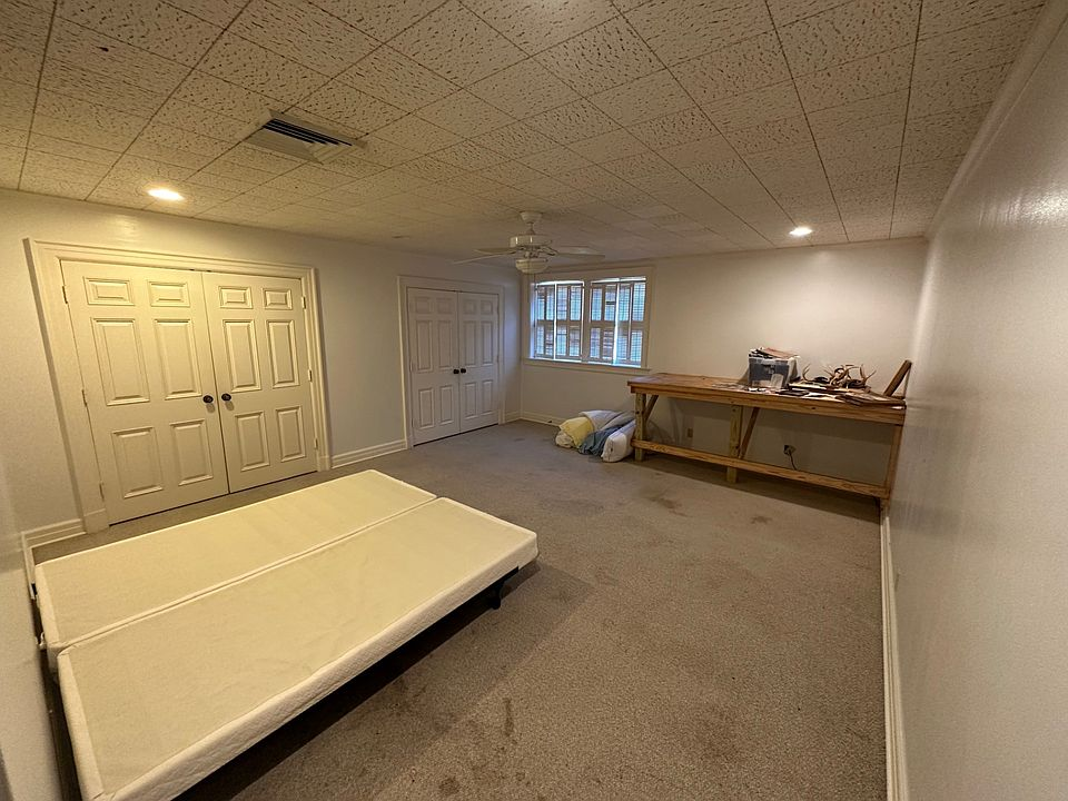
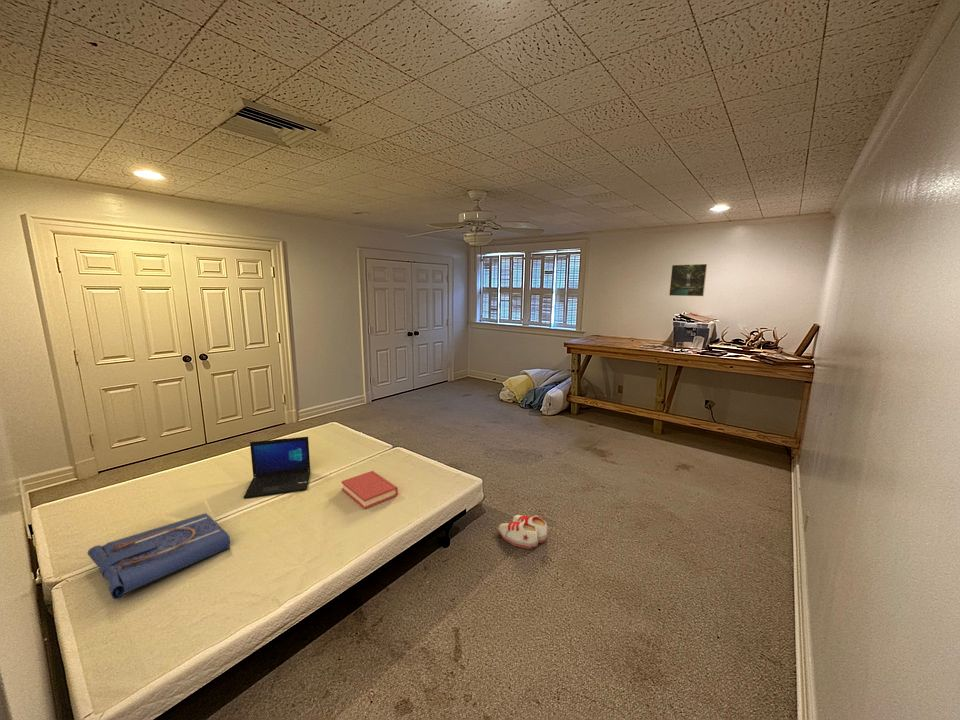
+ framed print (687, 280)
+ shoe (523, 526)
+ tote bag (163, 547)
+ hardback book (369, 488)
+ laptop (278, 465)
